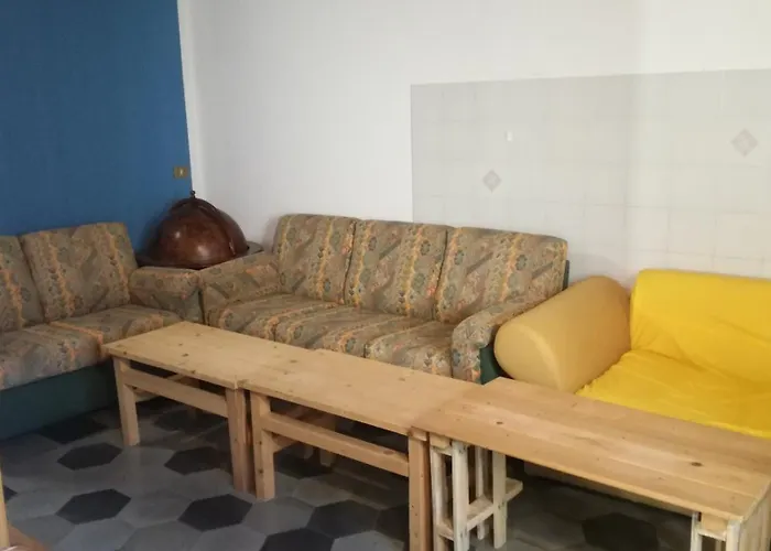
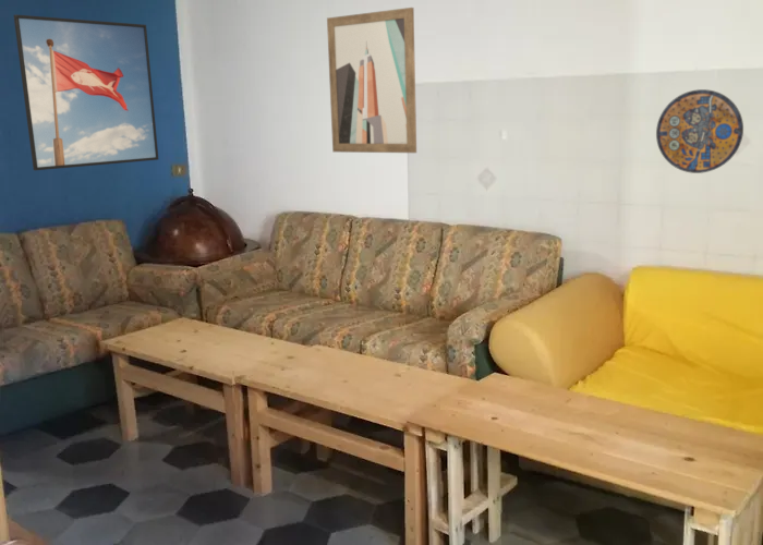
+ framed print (93, 94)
+ wall art (371, 84)
+ manhole cover (698, 131)
